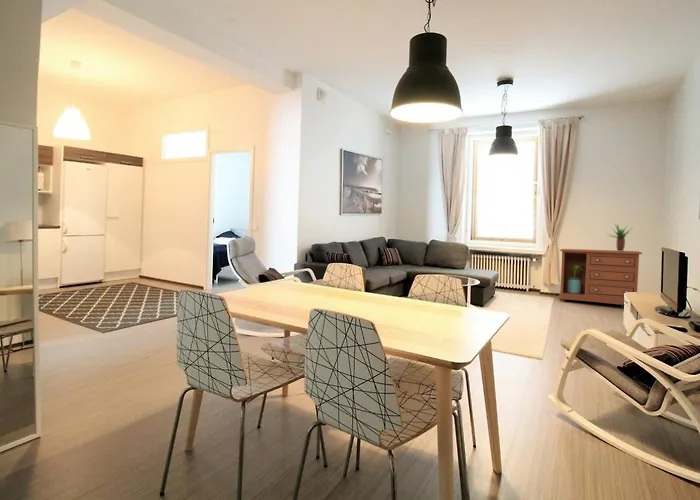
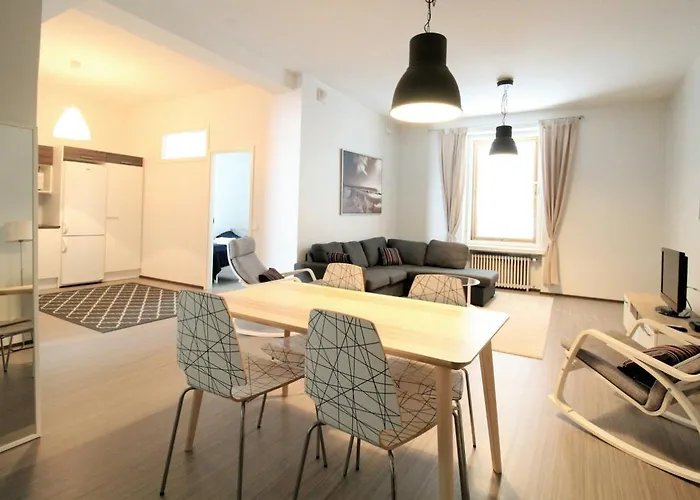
- dresser (597, 276)
- potted plant (619, 236)
